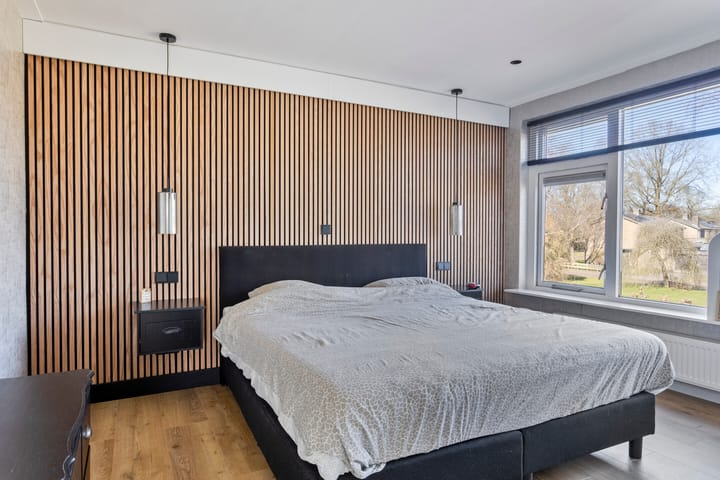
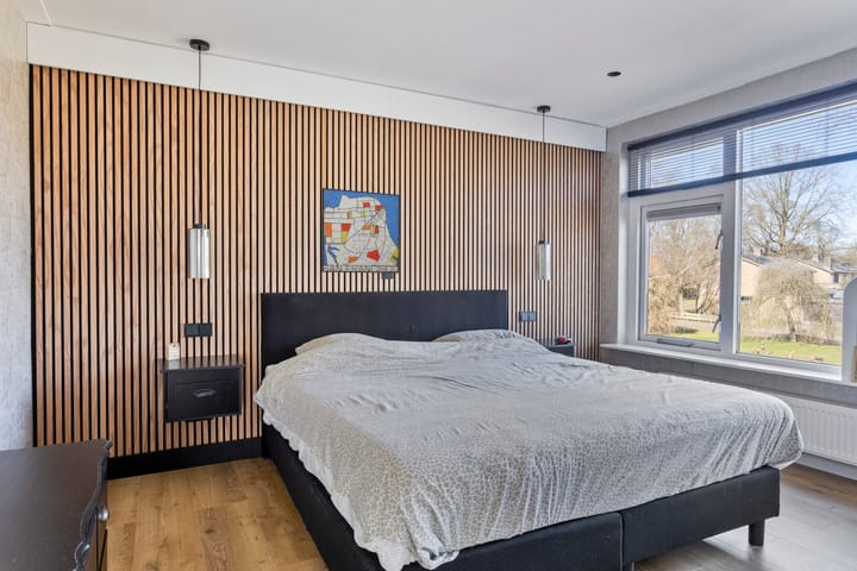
+ wall art (362, 232)
